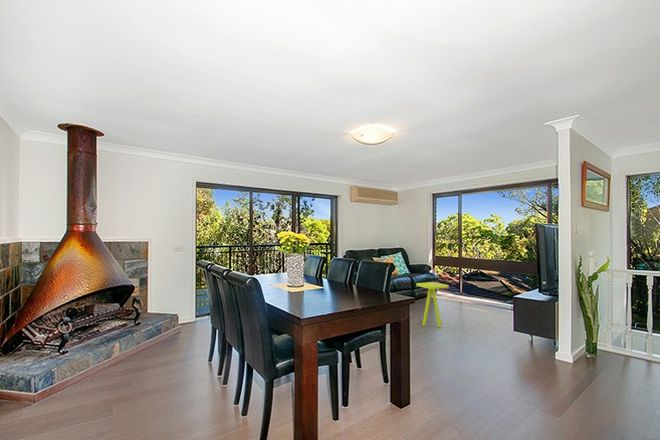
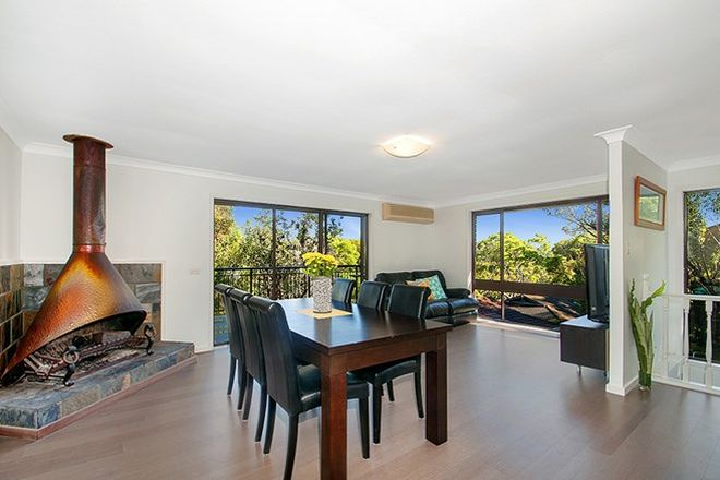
- side table (434, 304)
